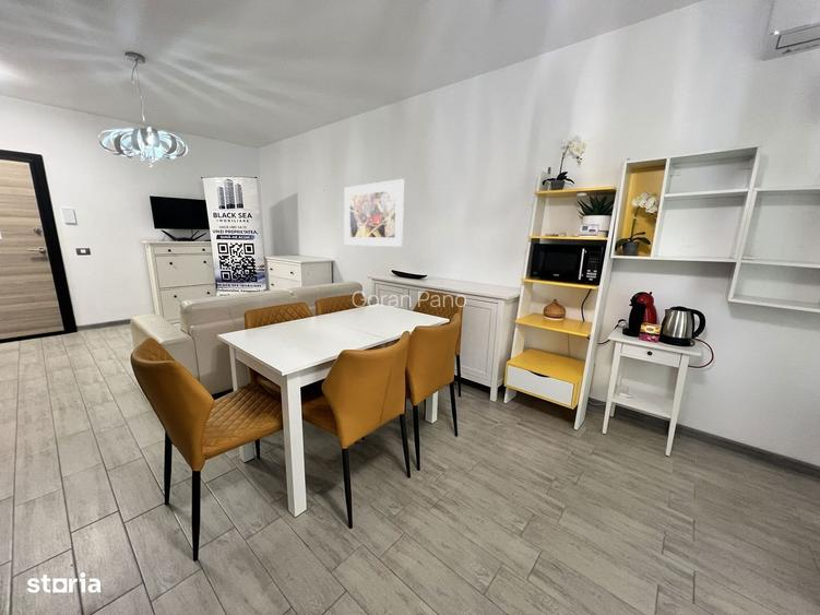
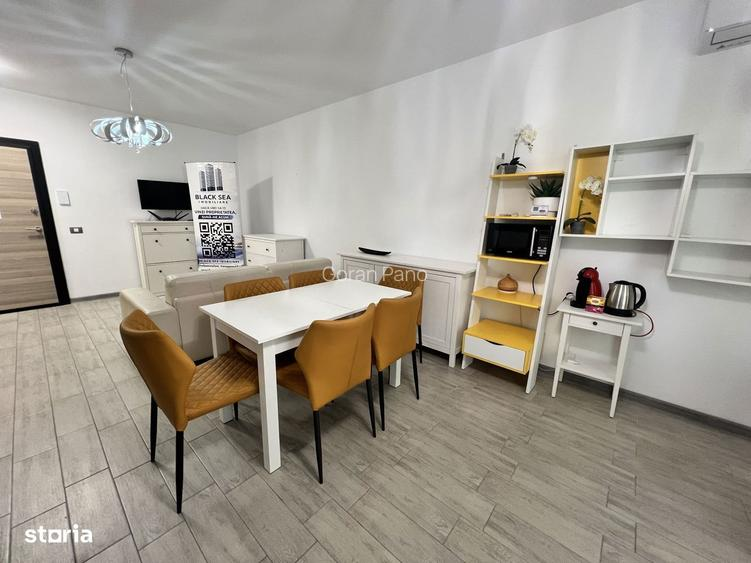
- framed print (371, 215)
